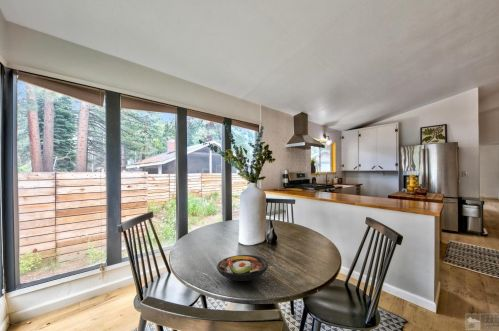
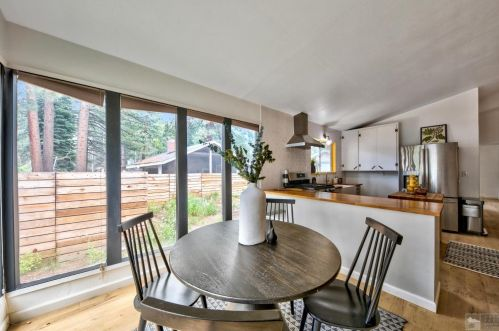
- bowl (242, 269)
